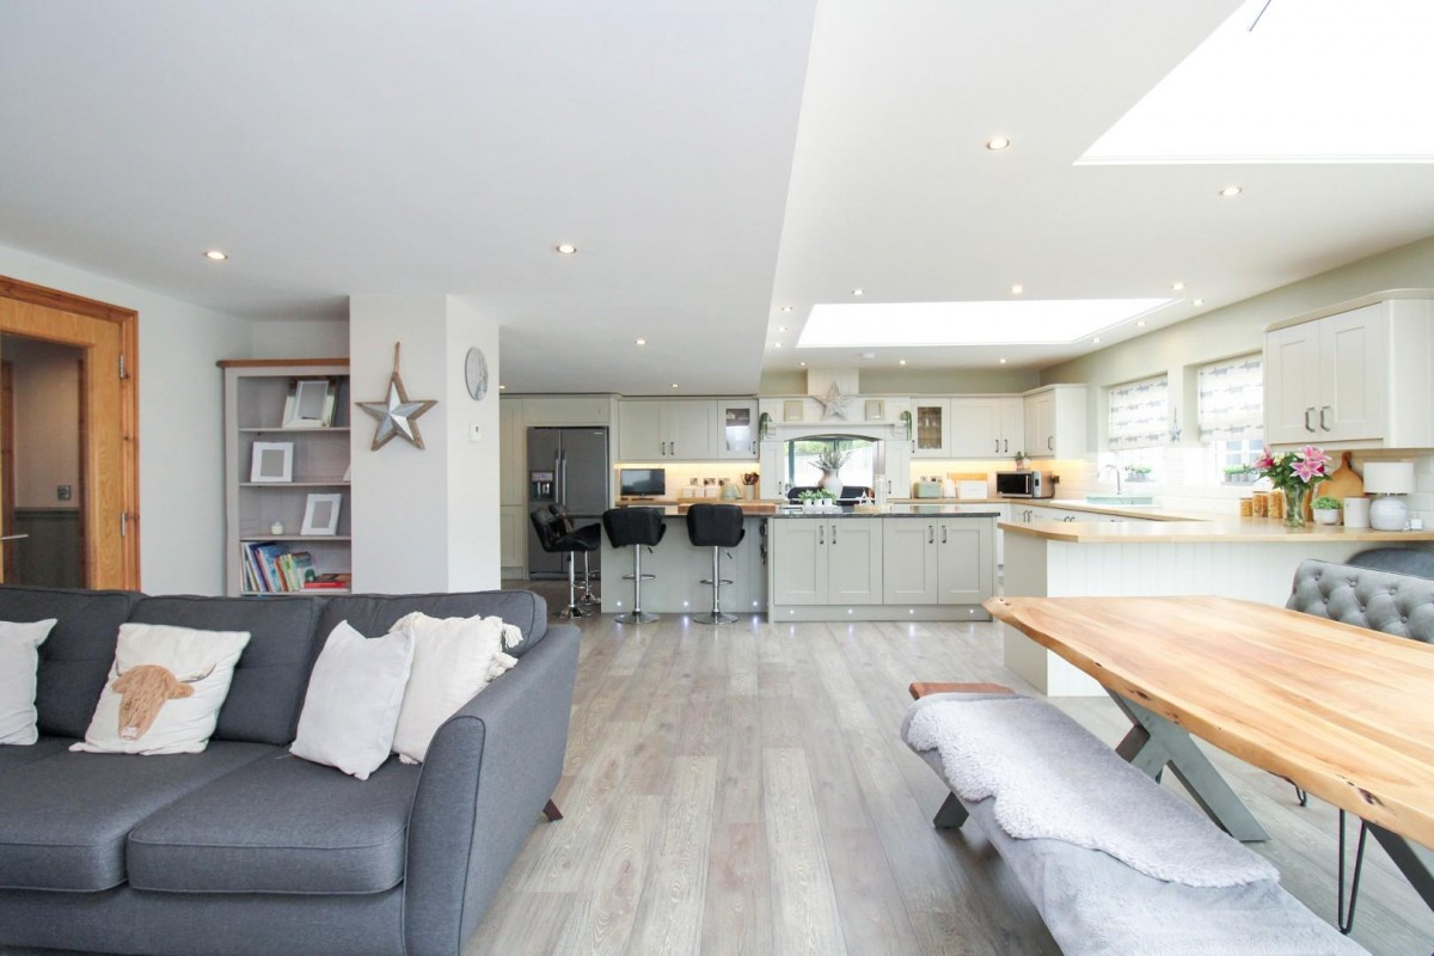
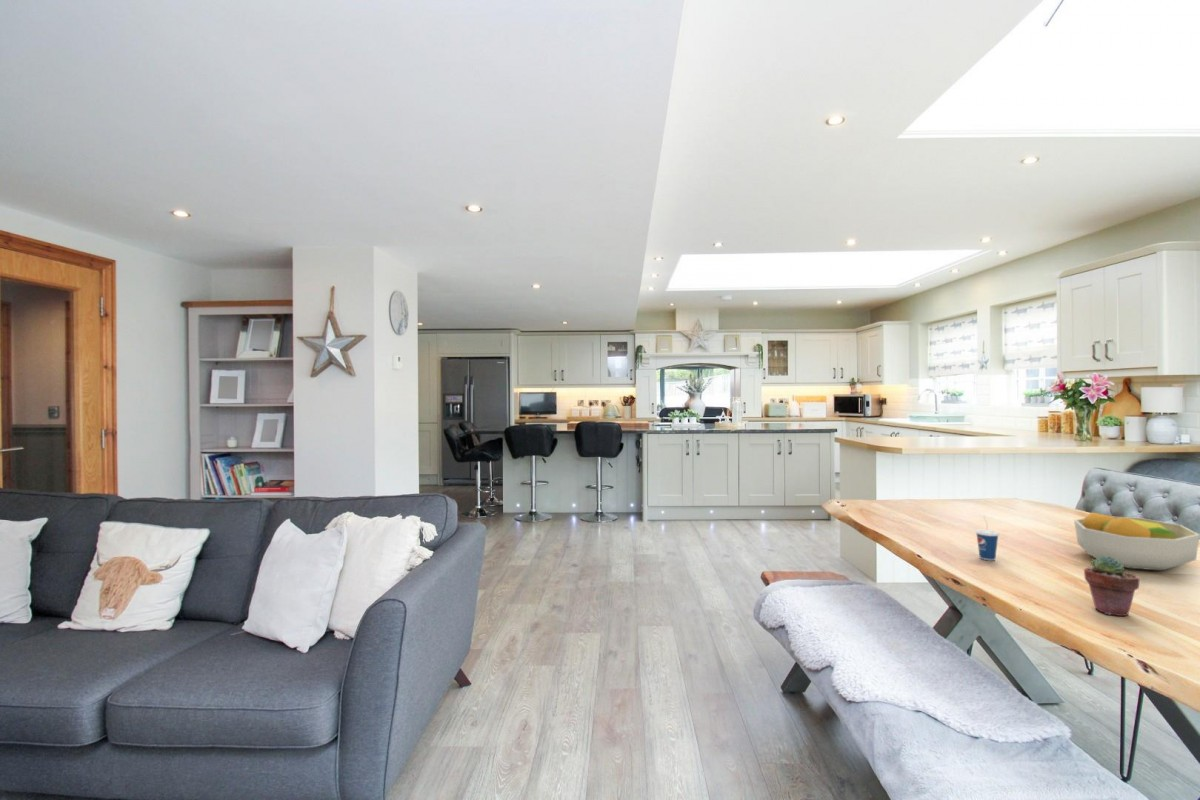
+ potted succulent (1111, 583)
+ fruit bowl (1133, 535)
+ cup (987, 537)
